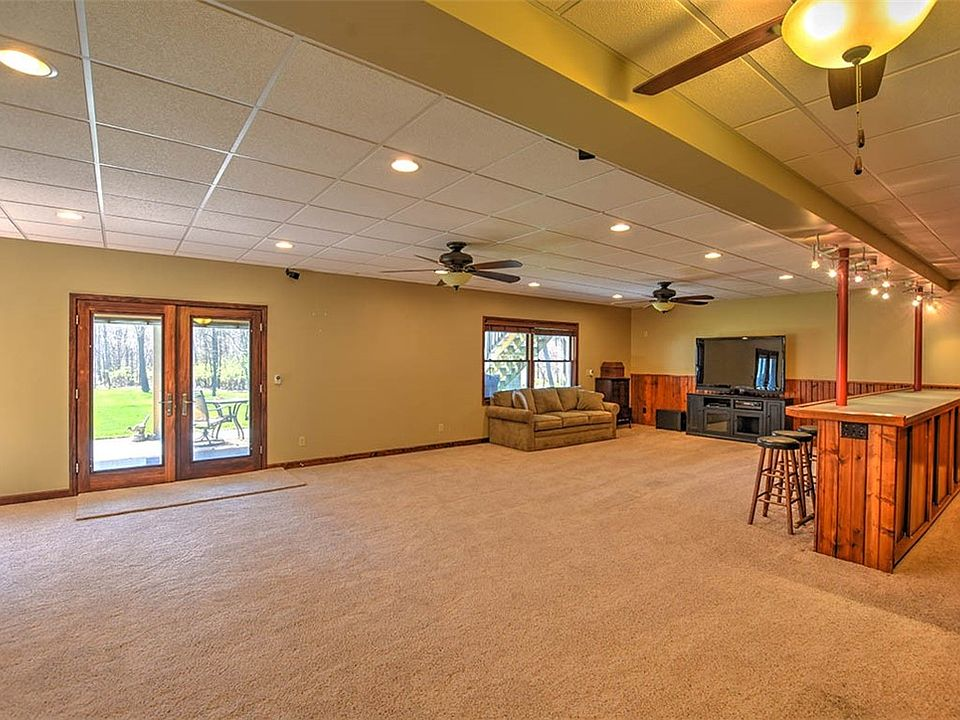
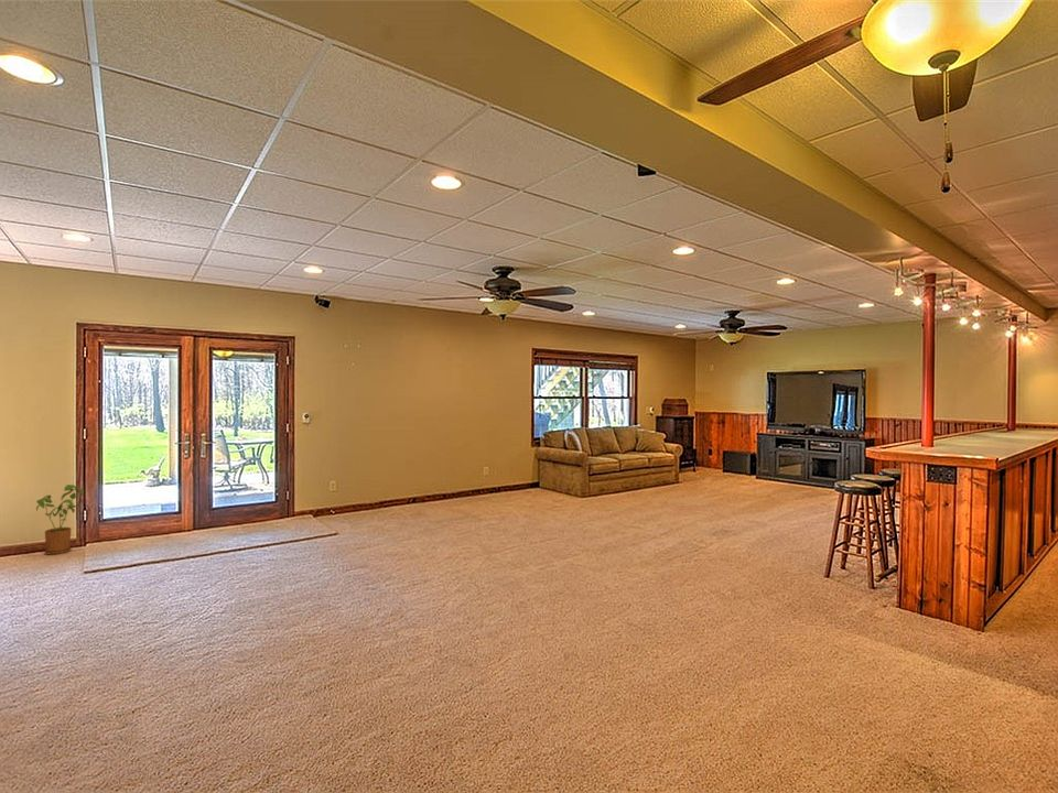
+ house plant (60, 519)
